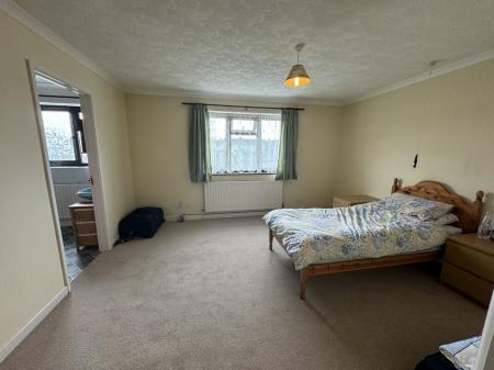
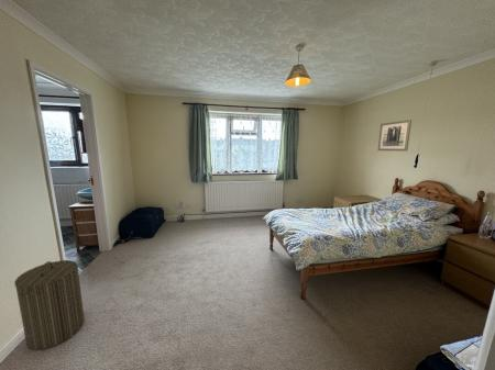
+ laundry hamper (52, 296)
+ wall art (393, 136)
